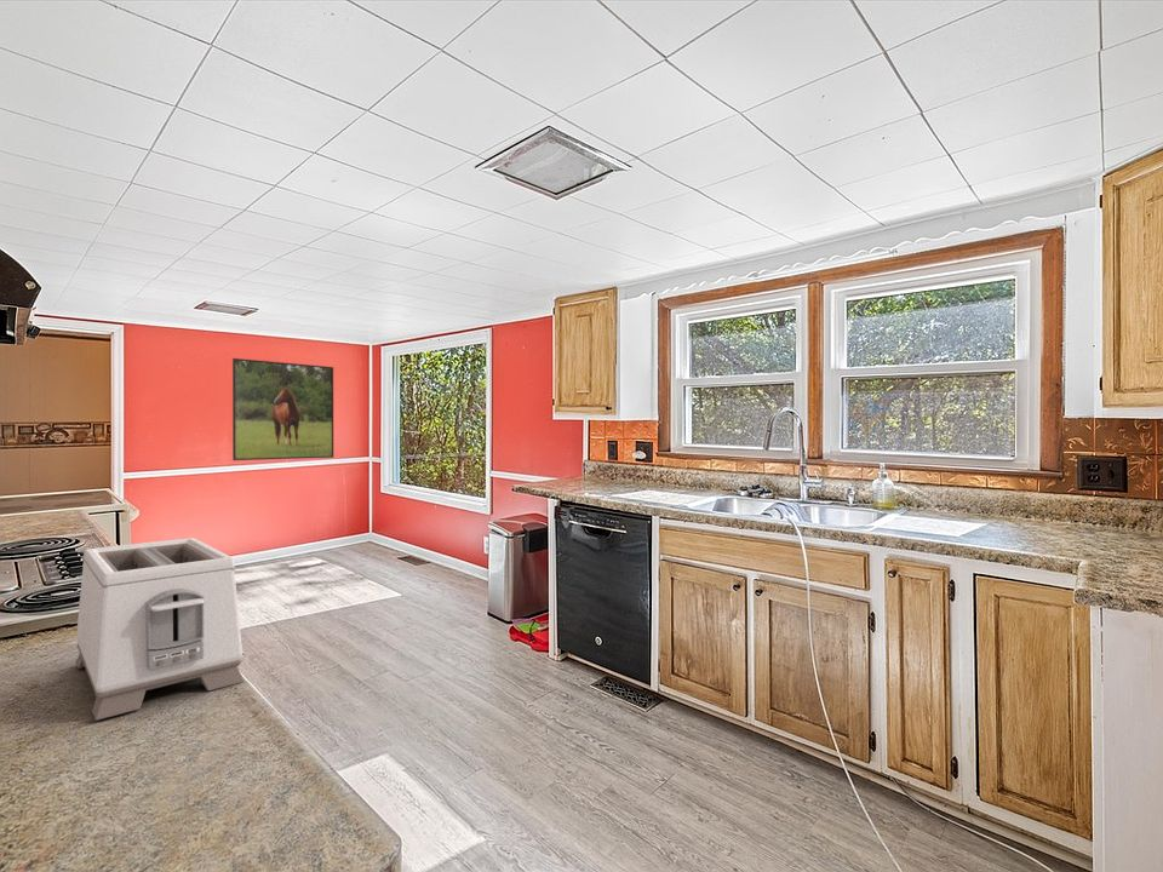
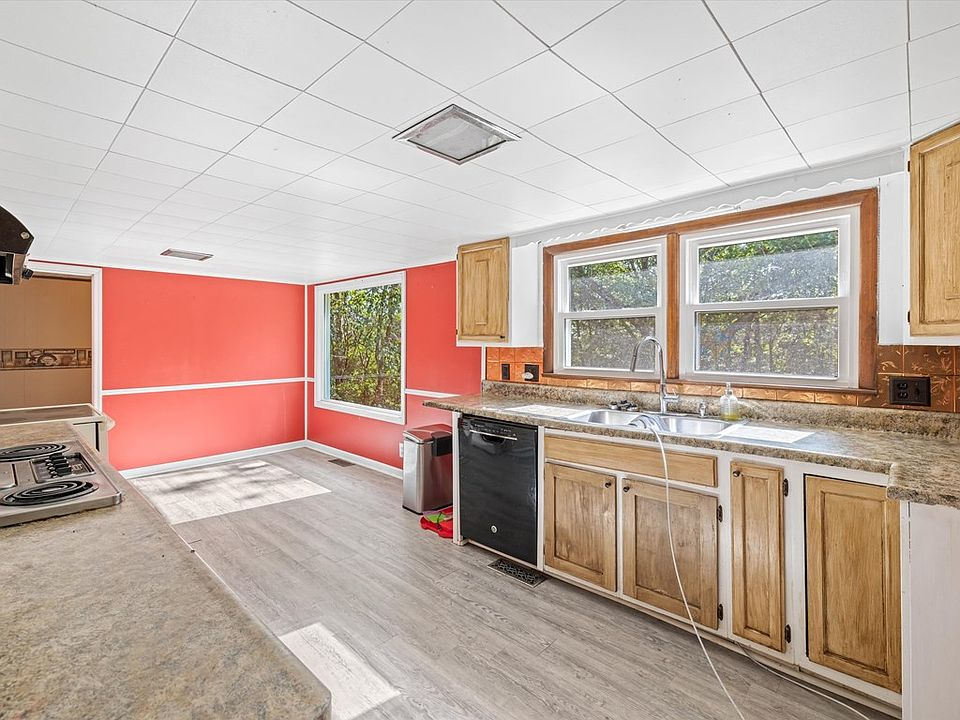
- toaster (157, 614)
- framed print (286, 411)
